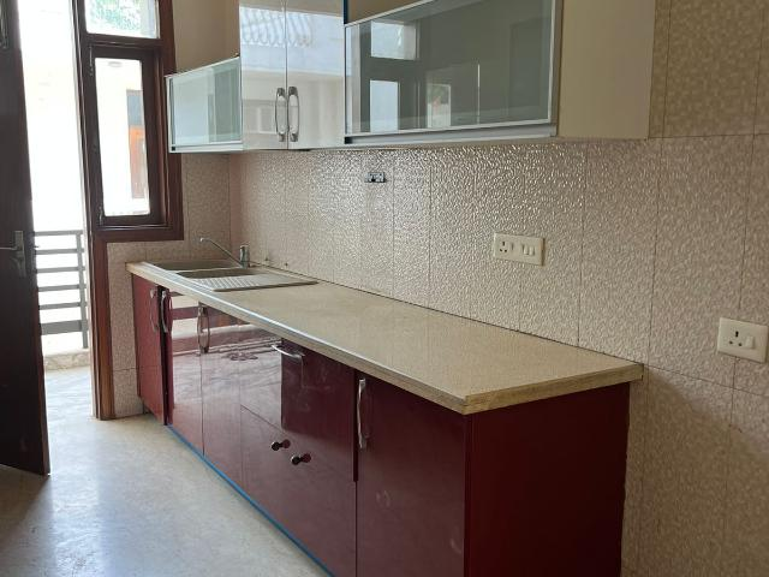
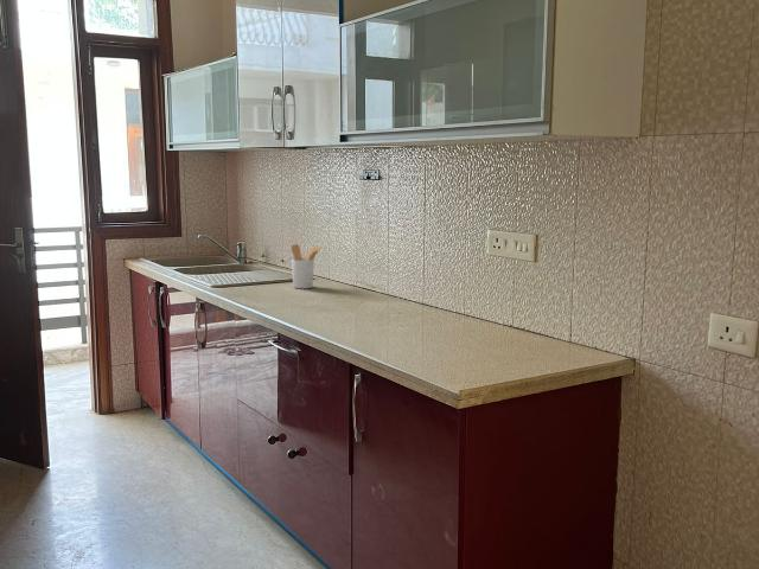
+ utensil holder (307, 266)
